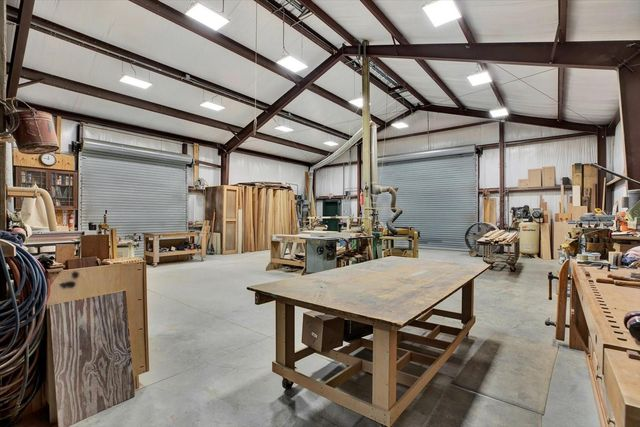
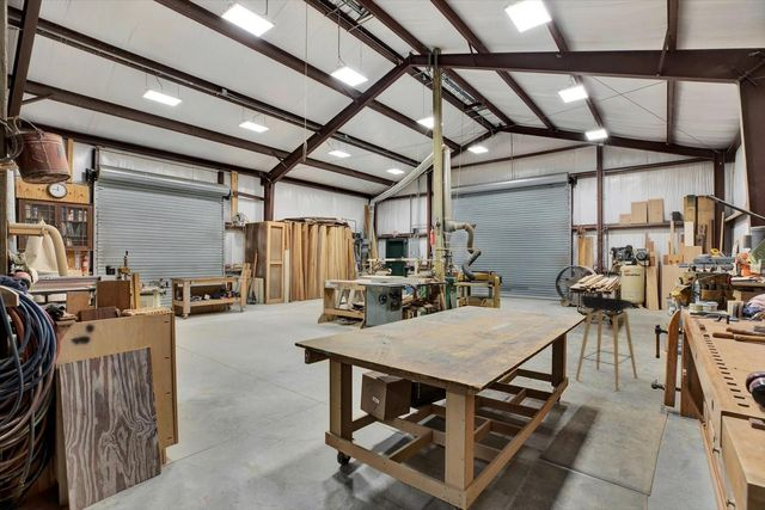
+ stool (600, 337)
